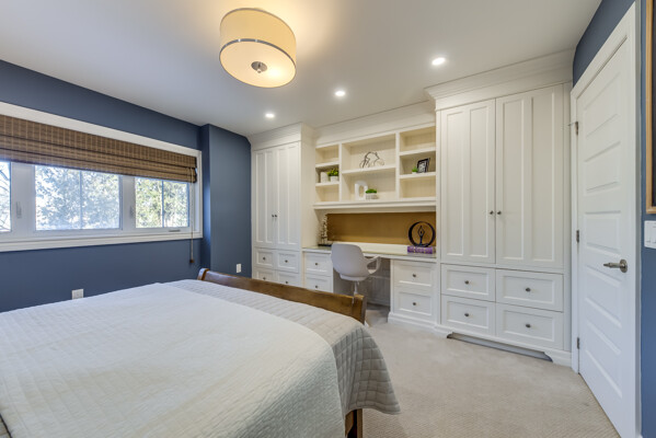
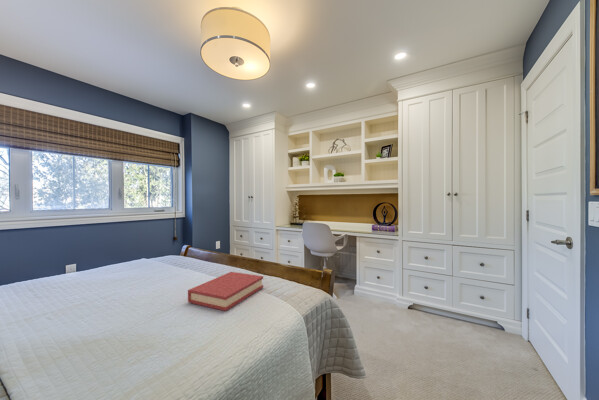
+ hardback book (228, 288)
